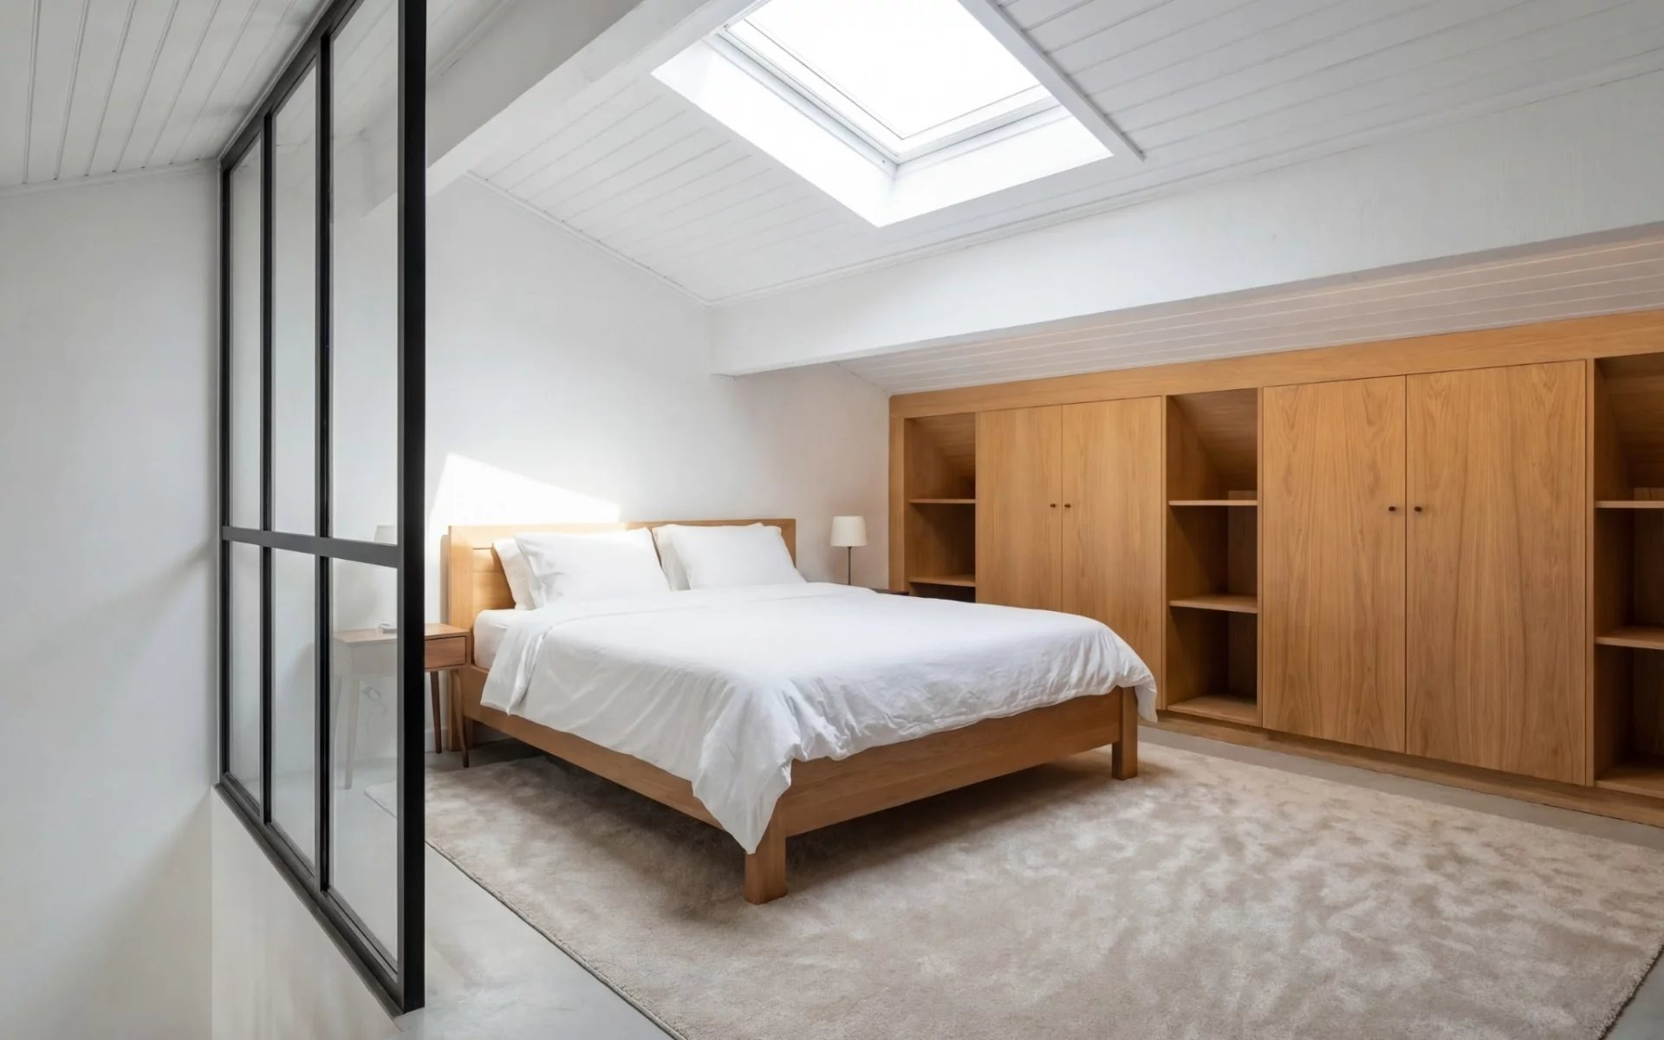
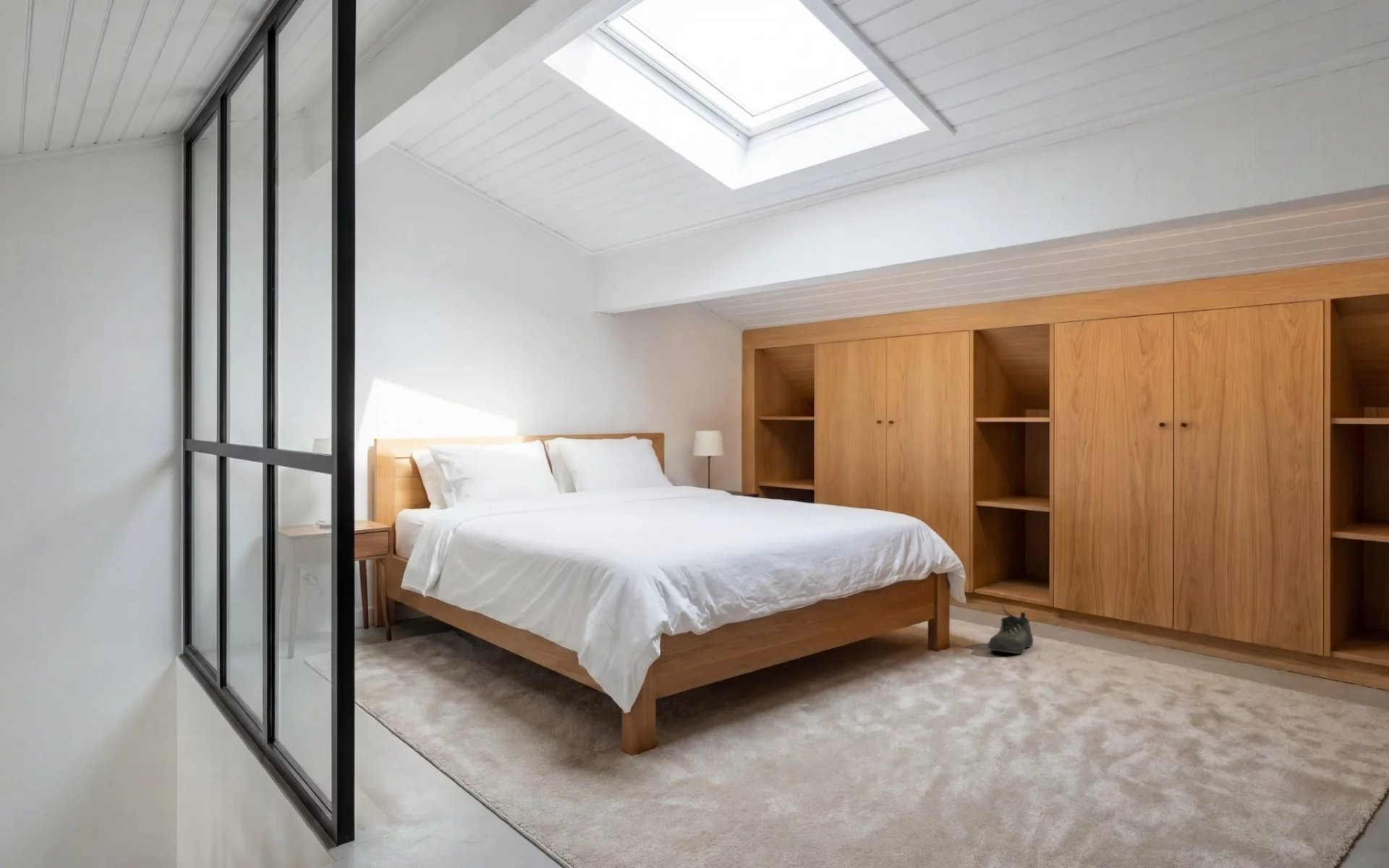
+ shoe (1013, 628)
